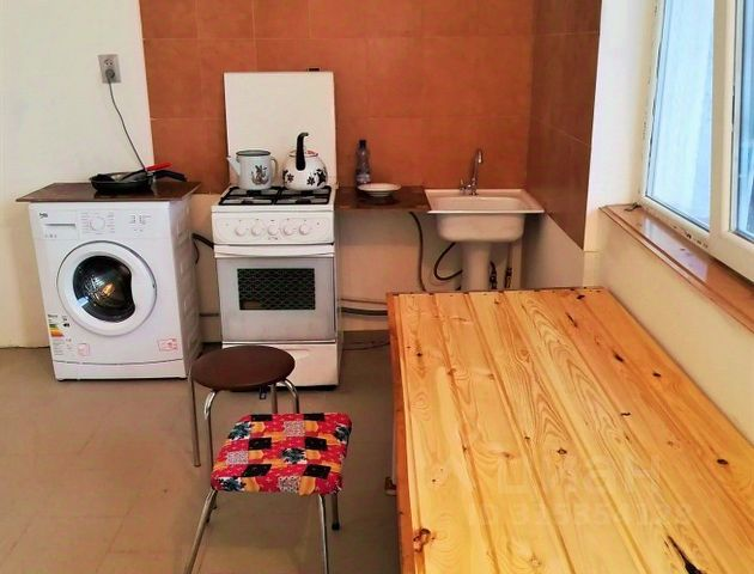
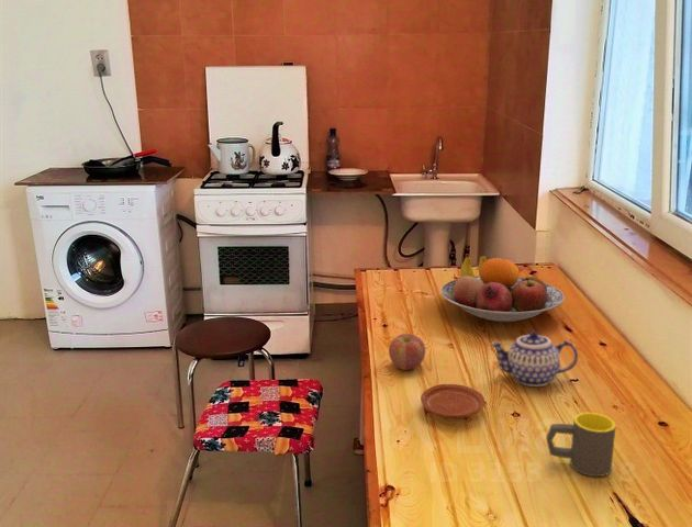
+ fruit bowl (501, 288)
+ mug (579, 442)
+ teapot (533, 355)
+ plate (451, 404)
+ apple (406, 351)
